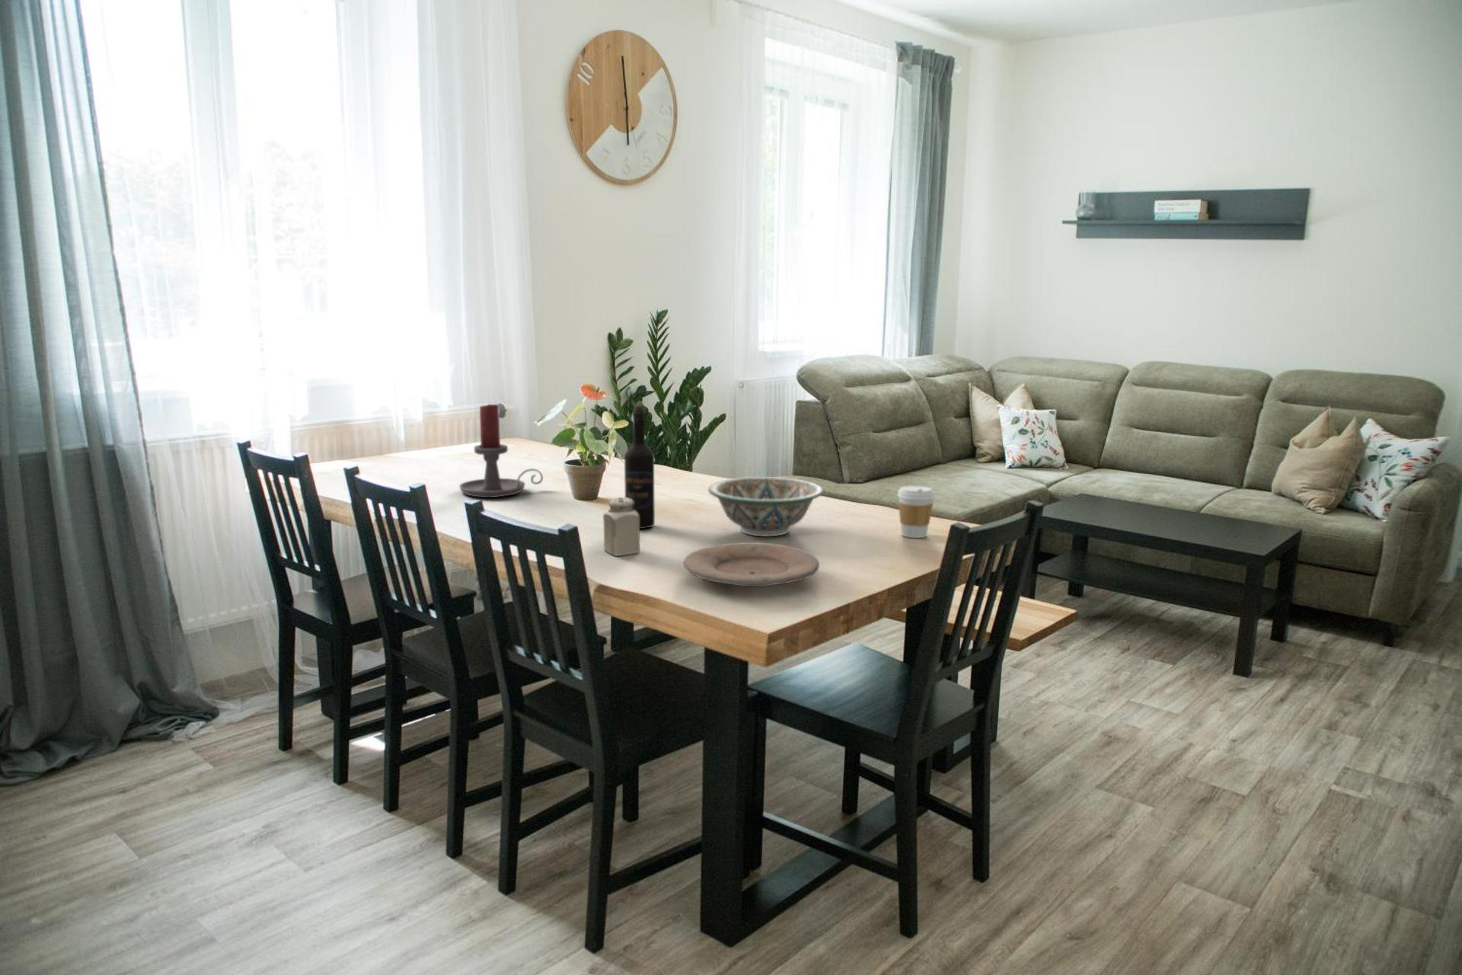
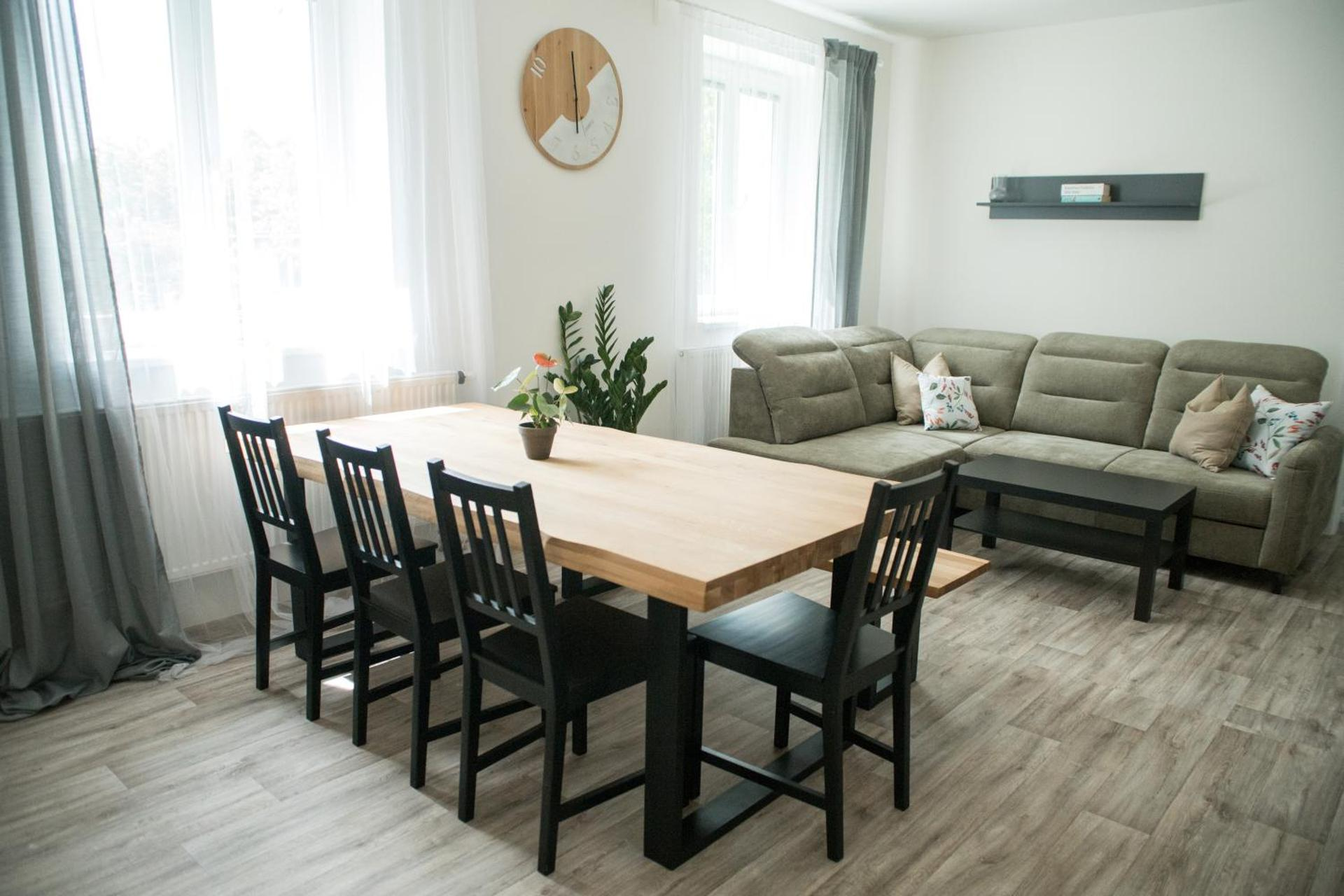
- wine bottle (639, 466)
- salt shaker (621, 524)
- coffee cup (915, 510)
- plate (751, 568)
- candle holder (500, 447)
- decorative bowl (765, 509)
